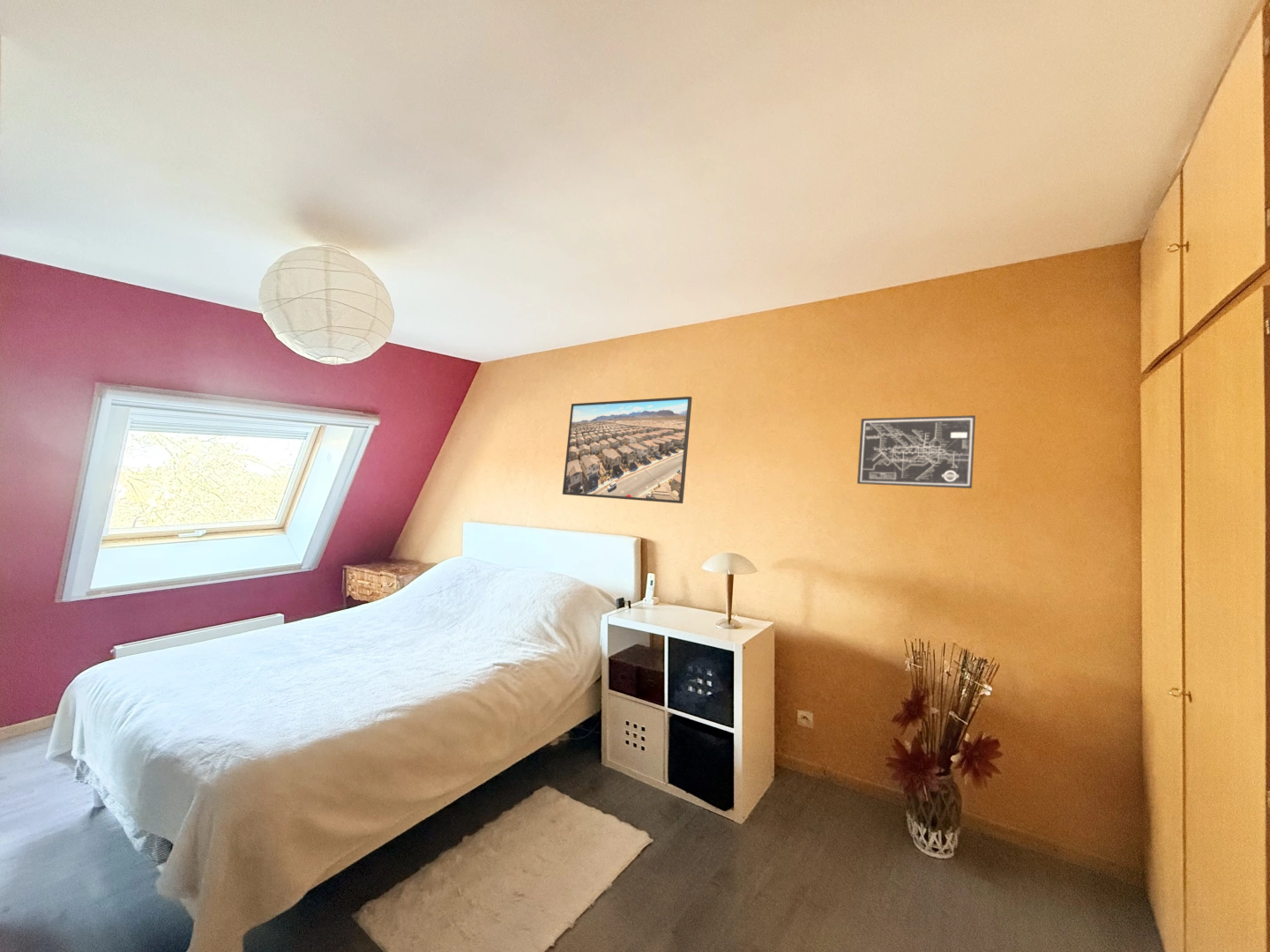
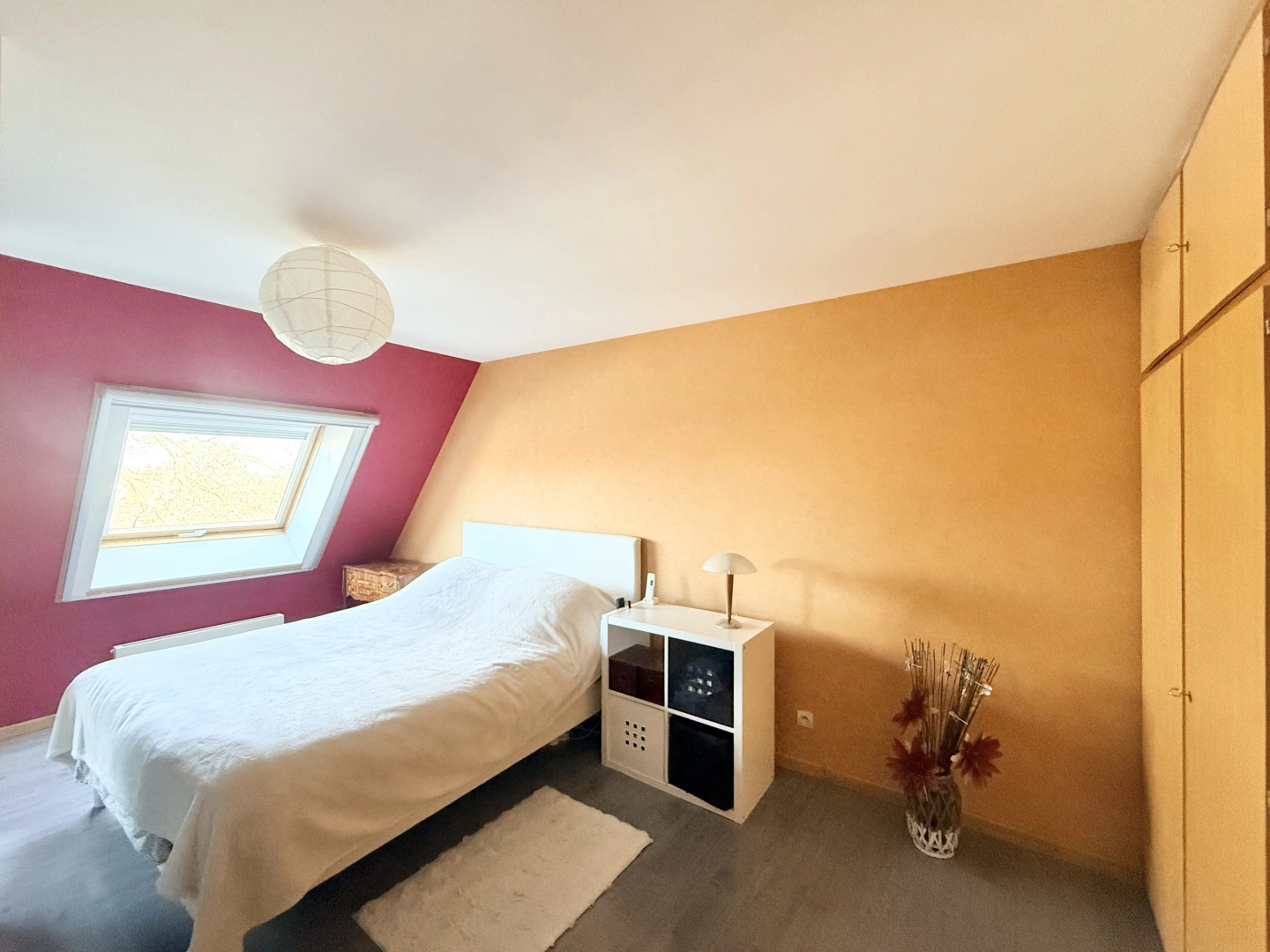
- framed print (622, 449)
- wall art (913, 451)
